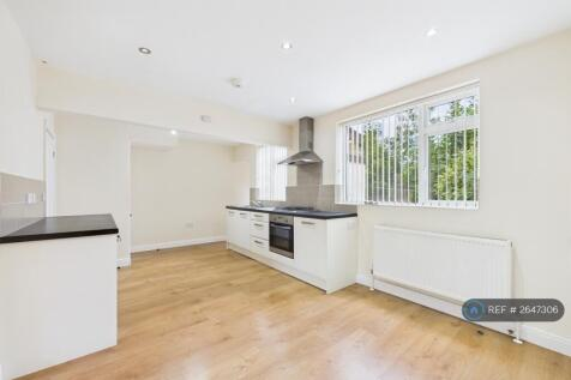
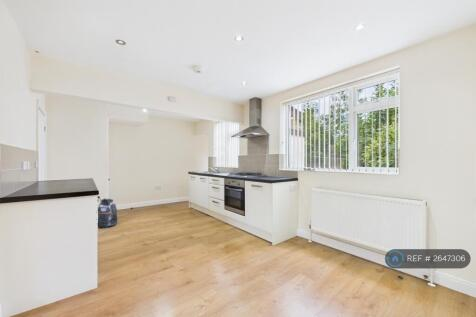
+ backpack (106, 211)
